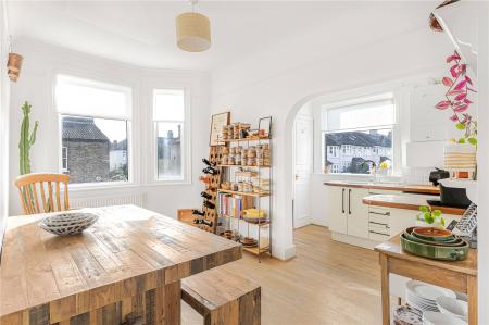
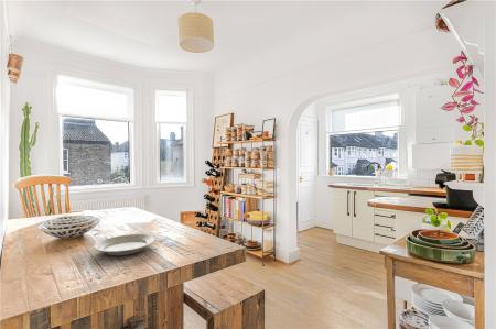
+ plate (126, 245)
